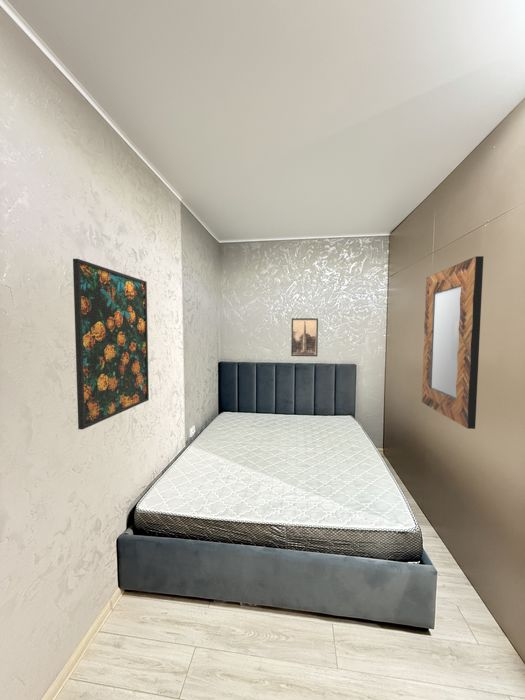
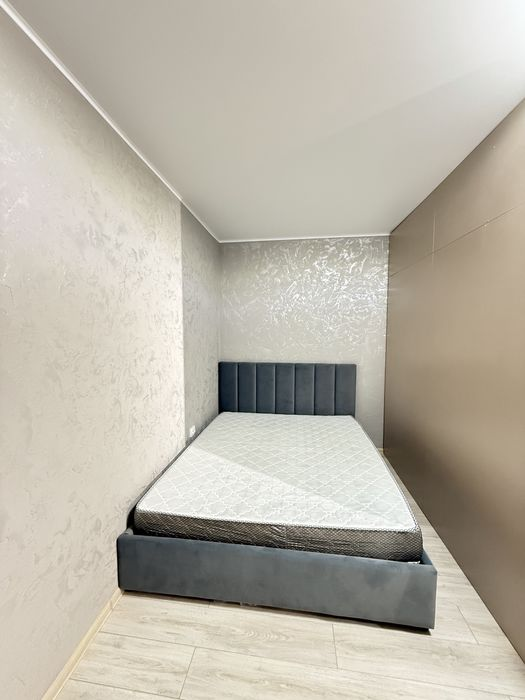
- home mirror (446, 342)
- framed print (118, 343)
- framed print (304, 337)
